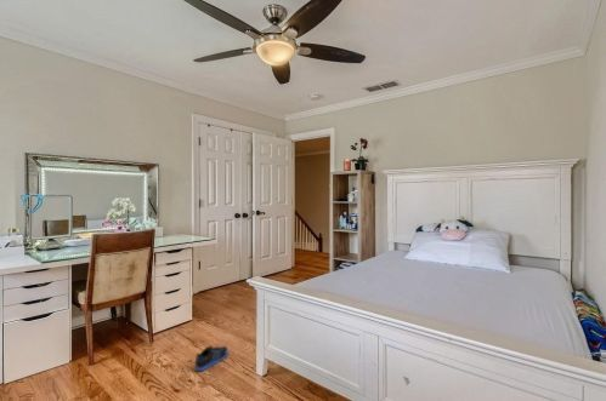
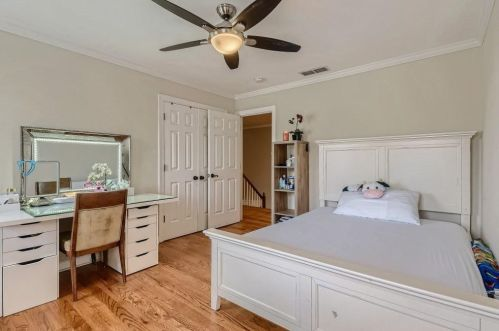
- sneaker (213, 353)
